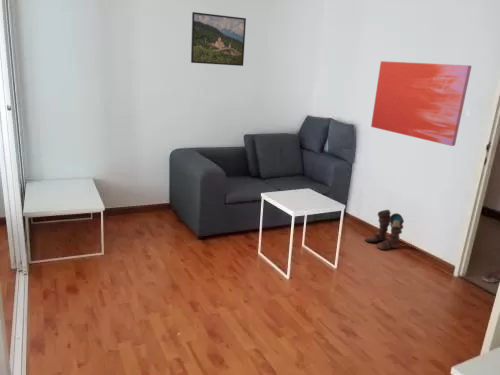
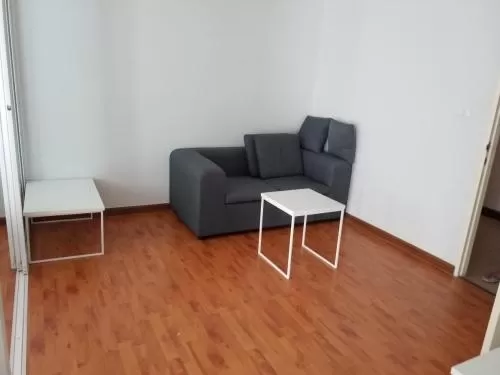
- boots (387, 228)
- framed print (218, 40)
- wall art (415, 100)
